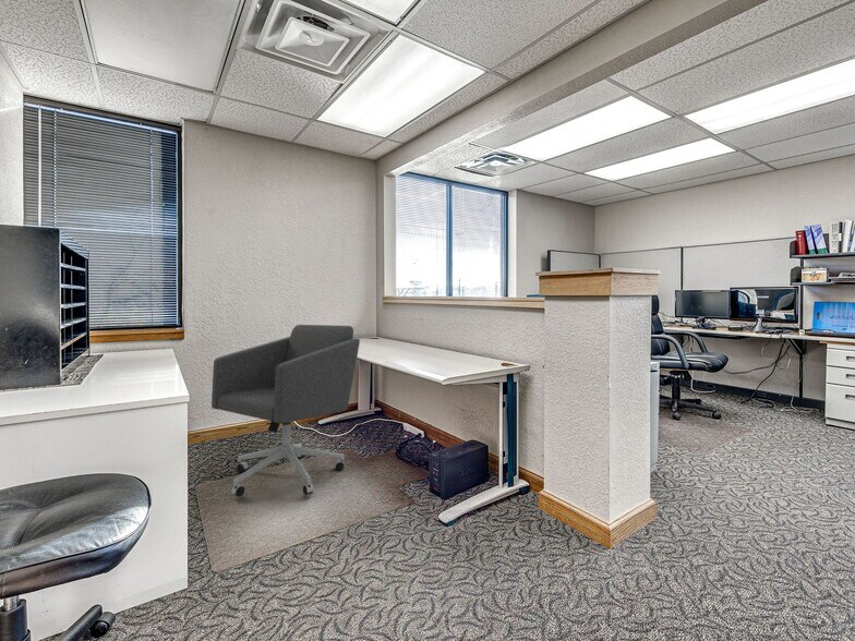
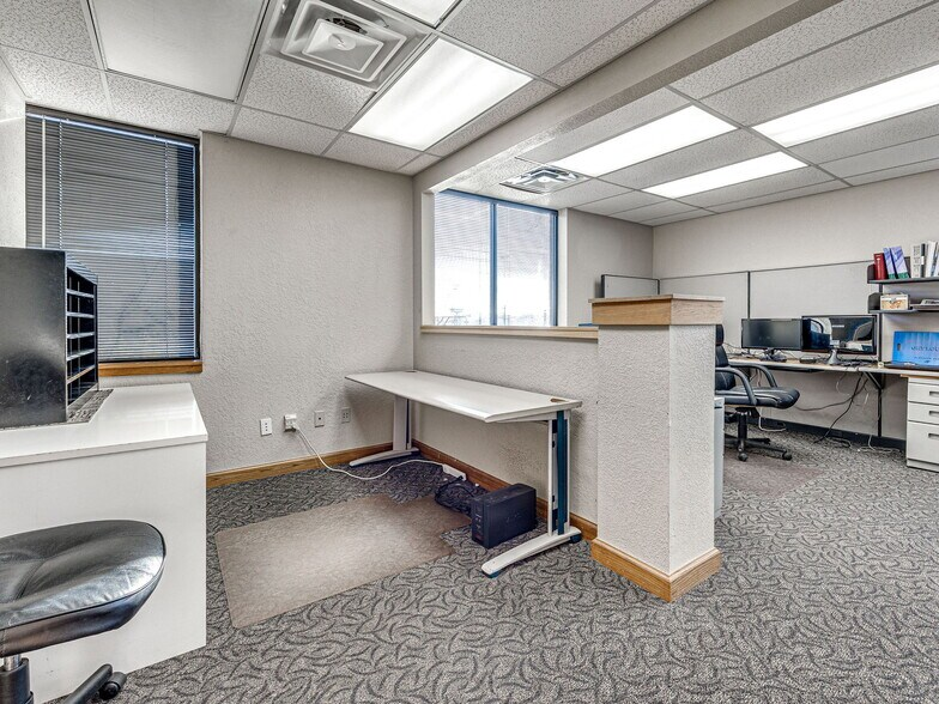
- office chair (288, 401)
